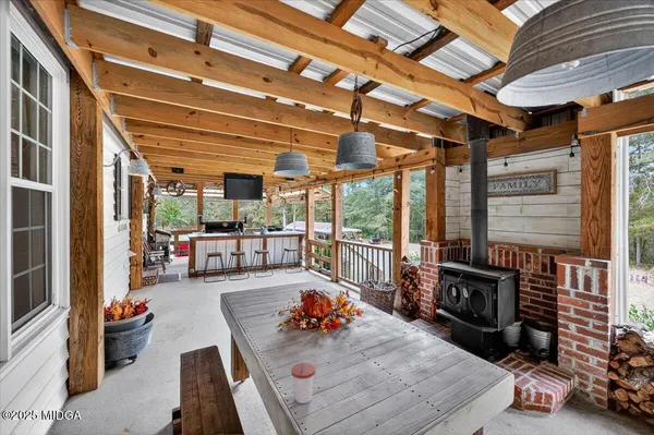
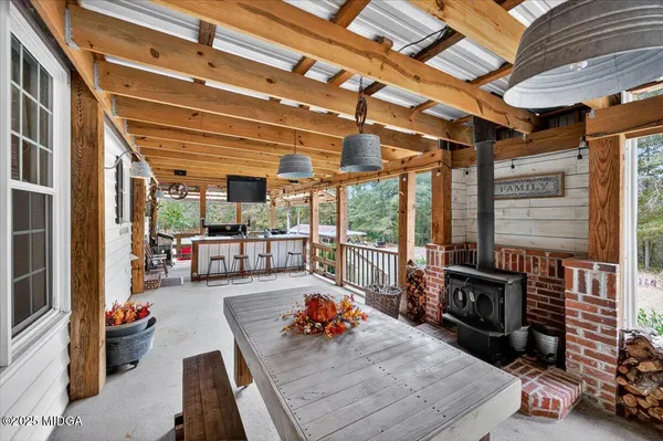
- cup (303, 379)
